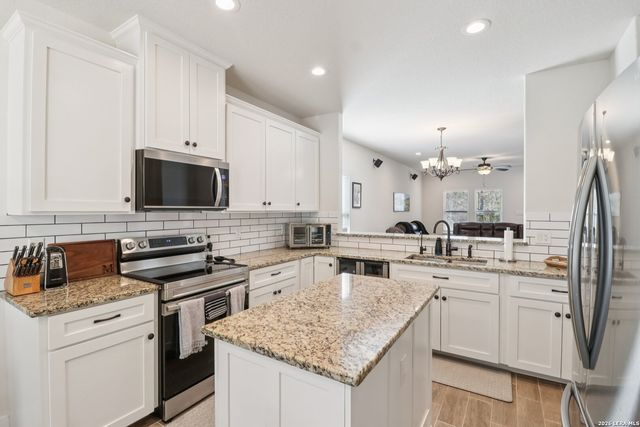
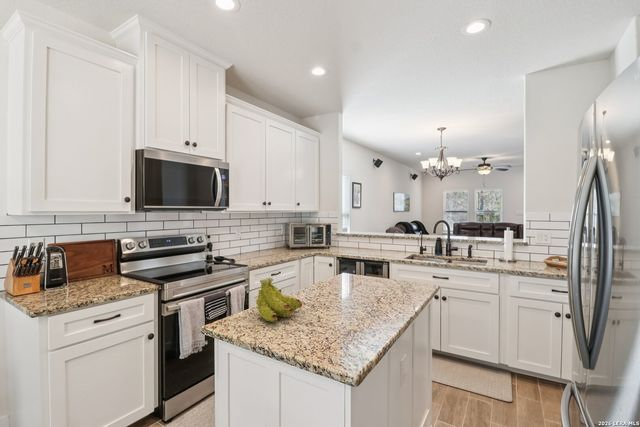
+ fruit (278, 298)
